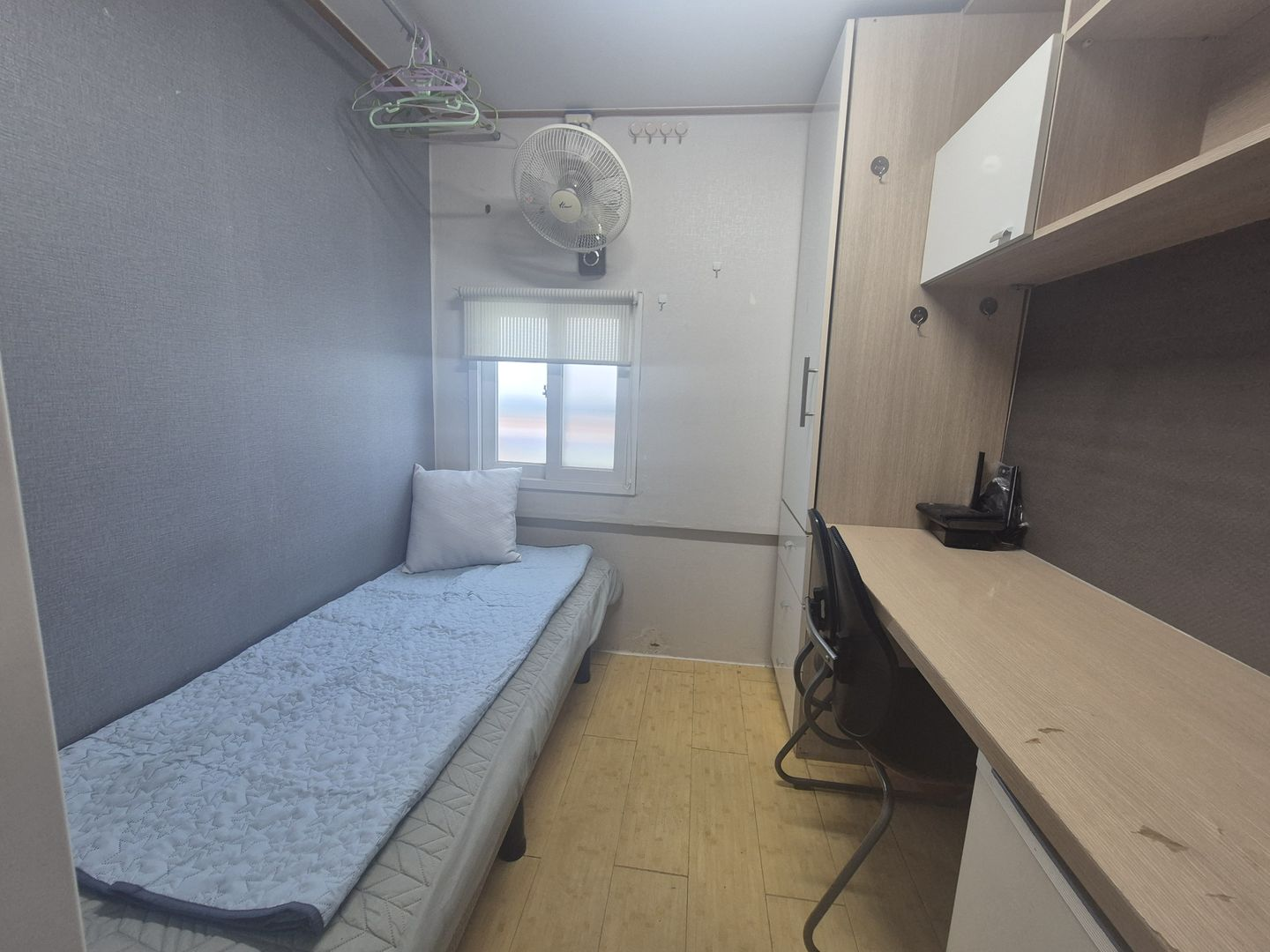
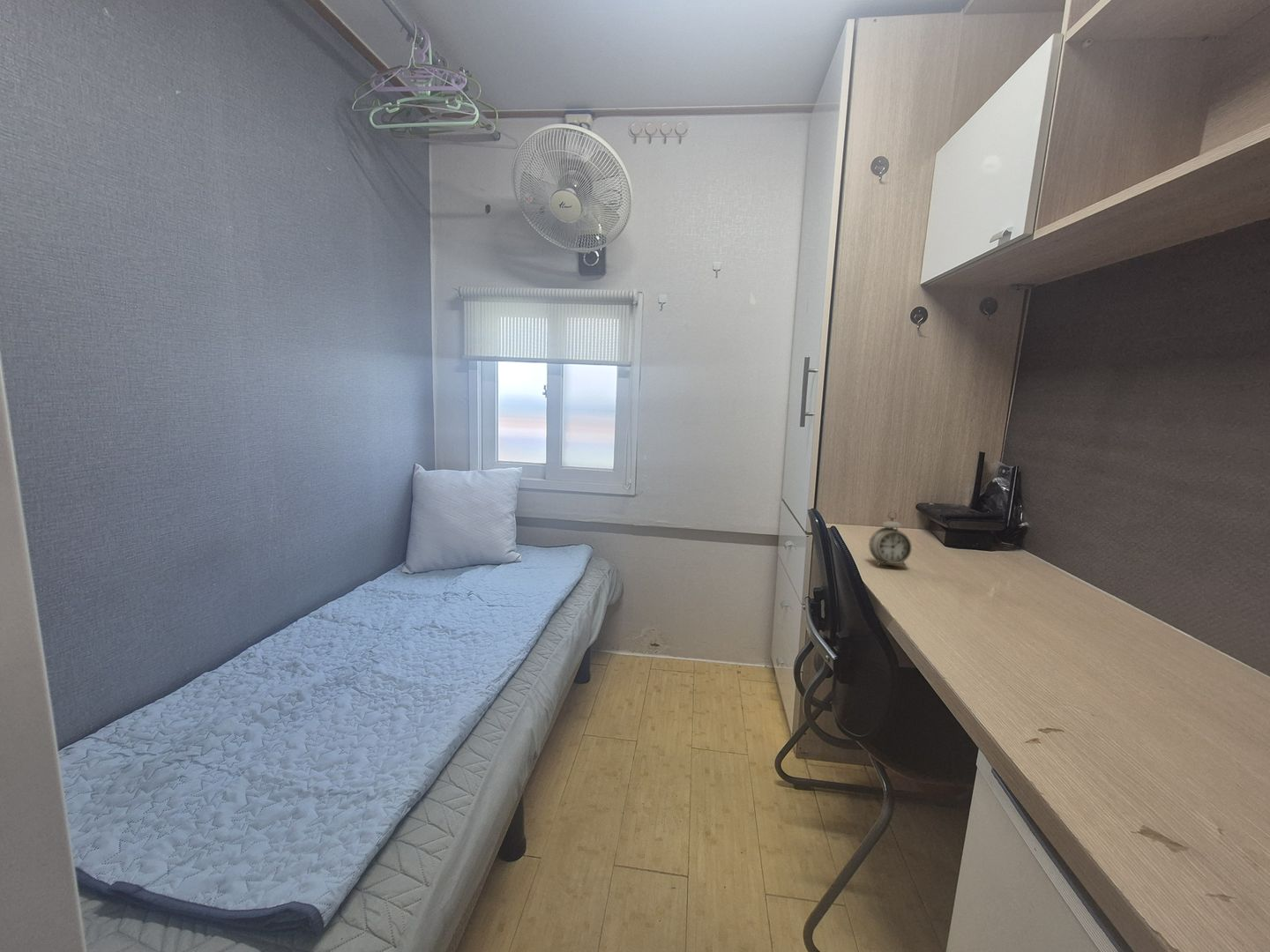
+ alarm clock (892, 539)
